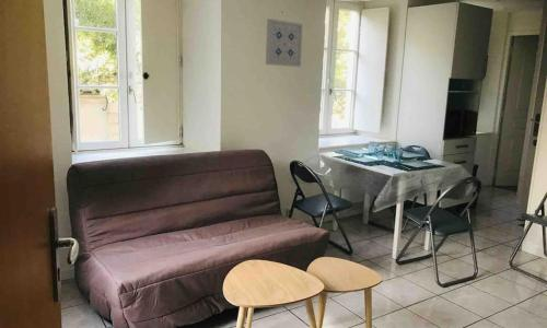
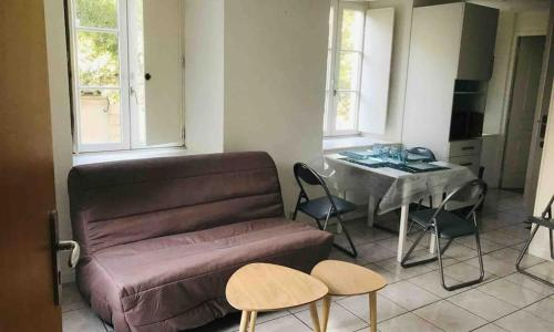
- wall art (284, 44)
